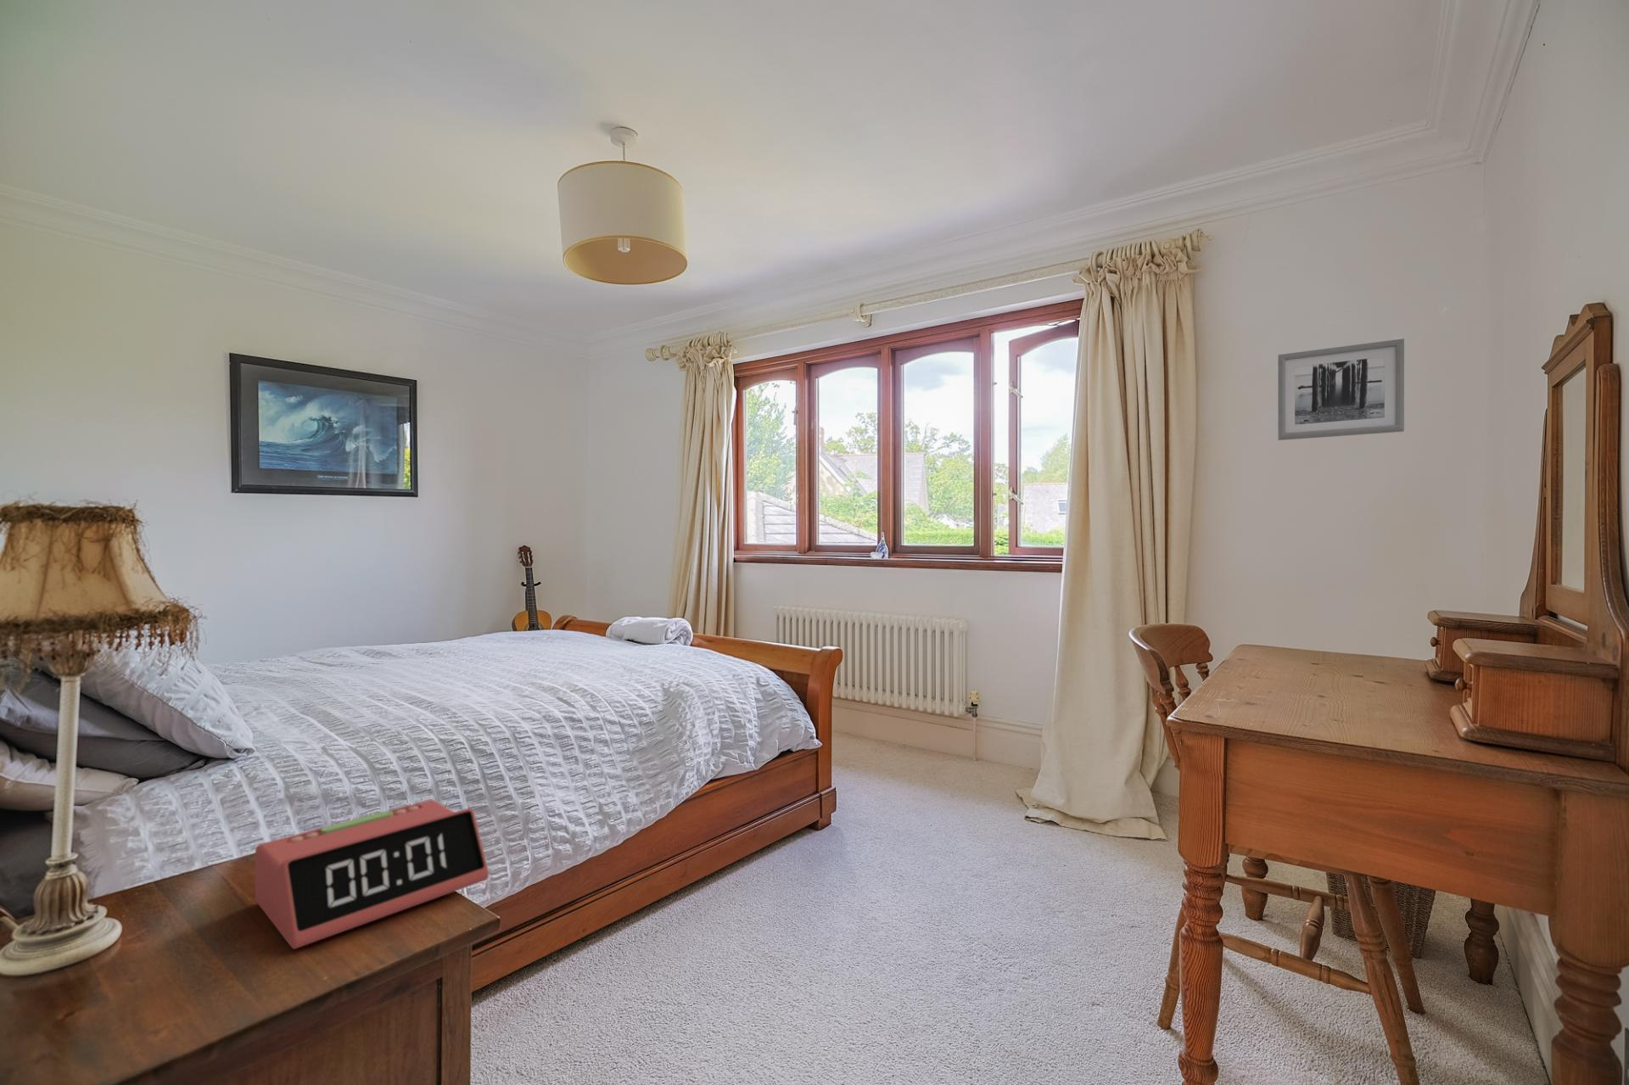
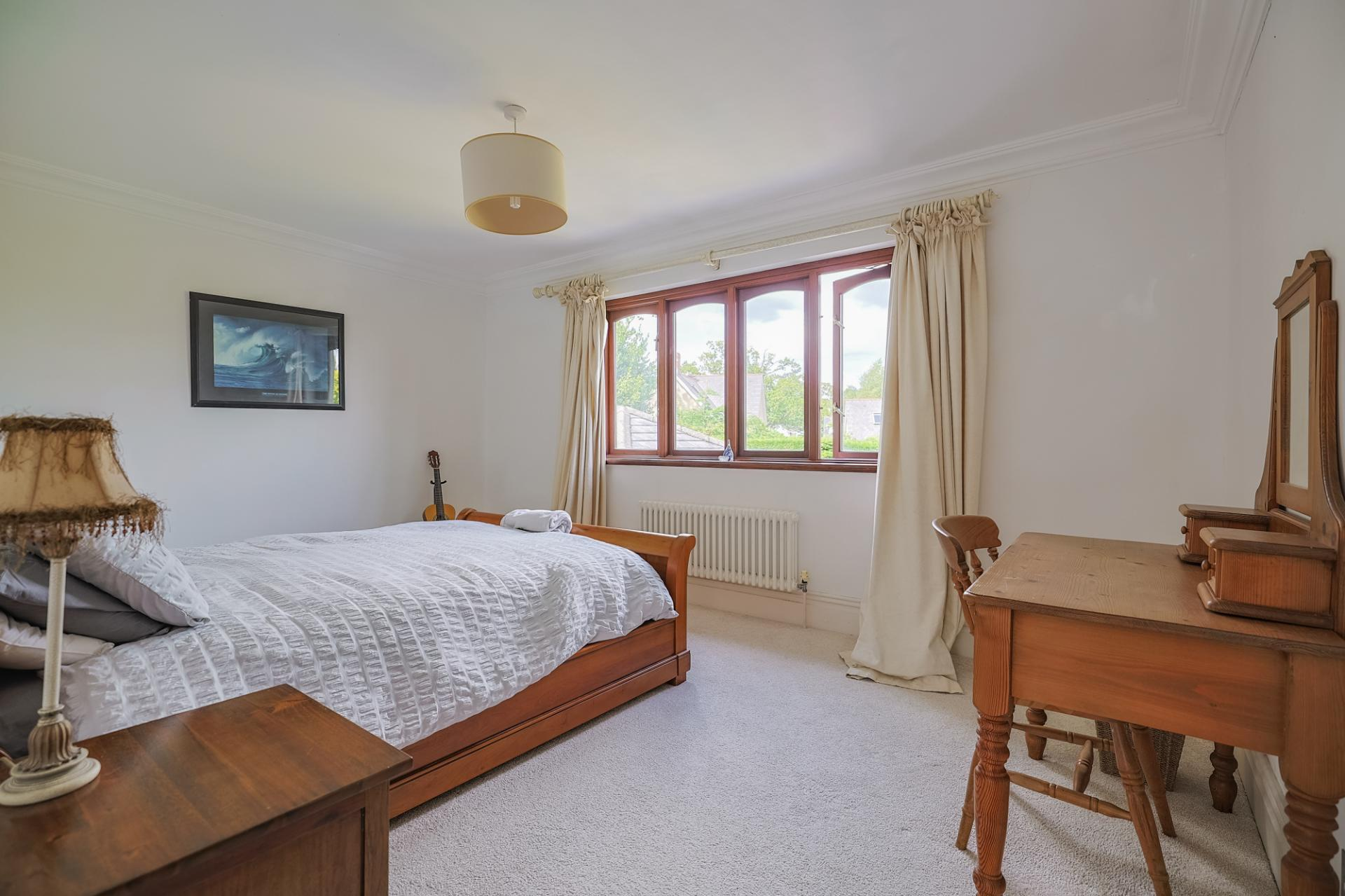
- alarm clock (374, 857)
- wall art (1338, 391)
